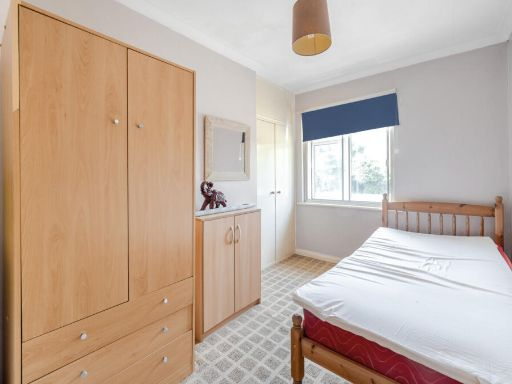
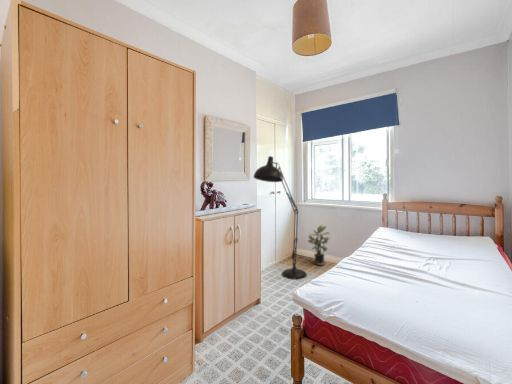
+ potted plant (319, 244)
+ floor lamp (294, 219)
